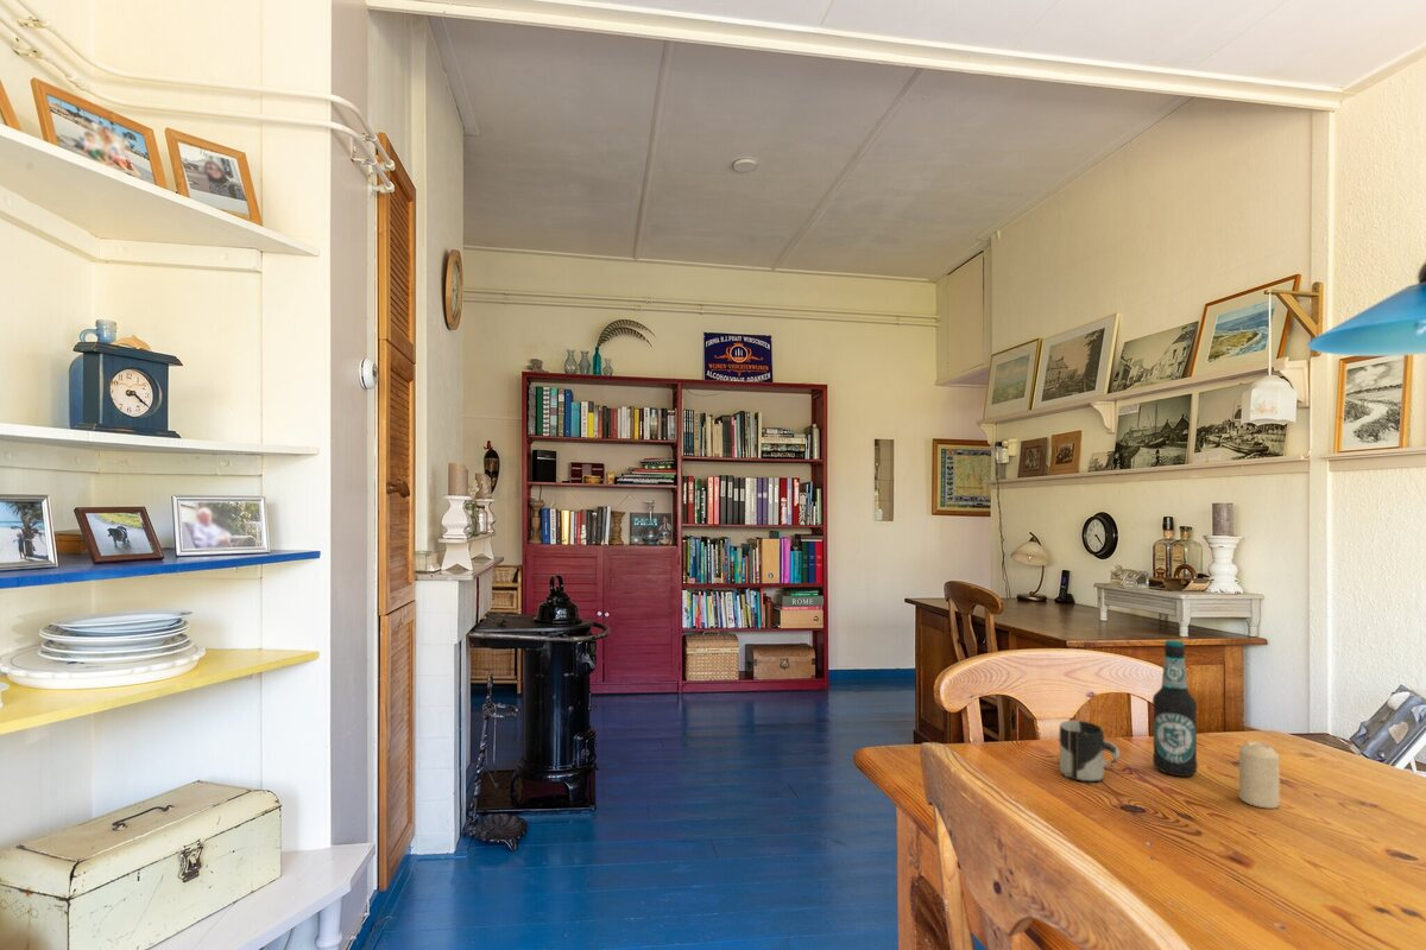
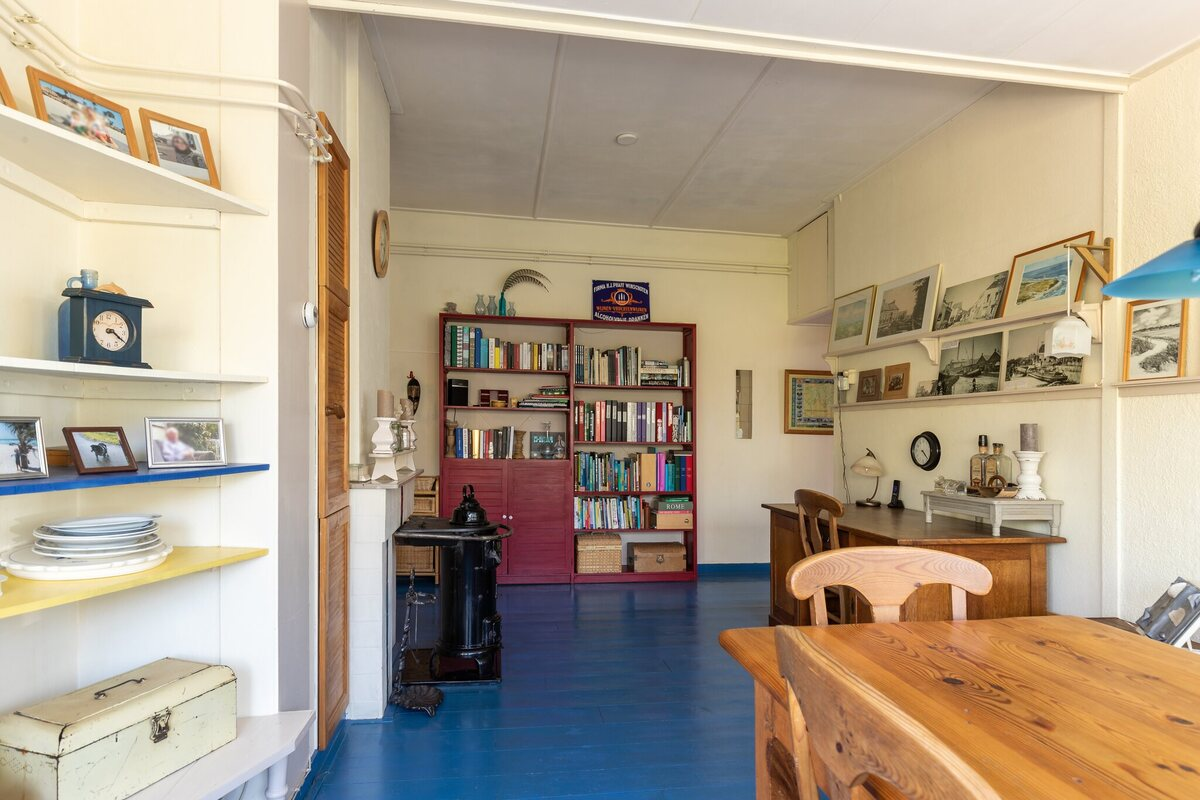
- cup (1089, 752)
- bottle (1174, 705)
- candle (1258, 772)
